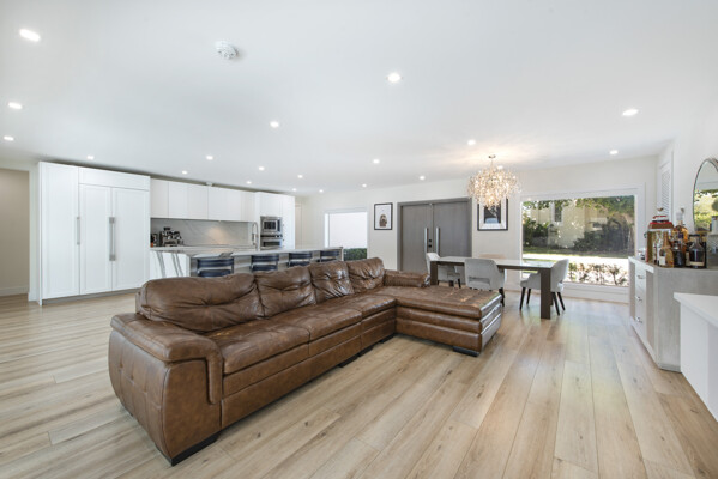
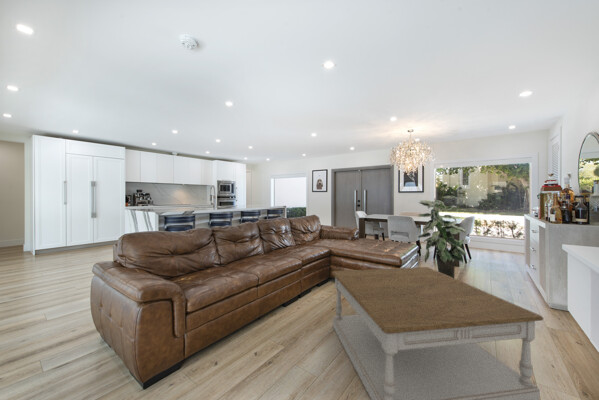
+ coffee table (412, 321)
+ indoor plant (442, 238)
